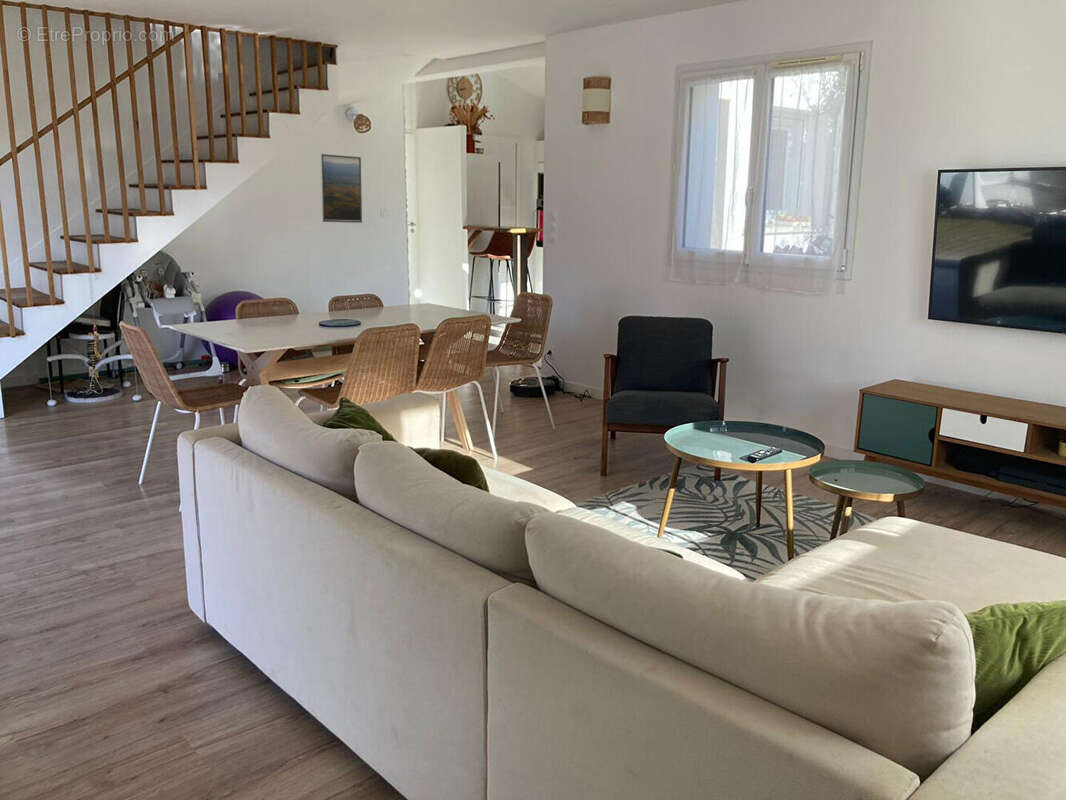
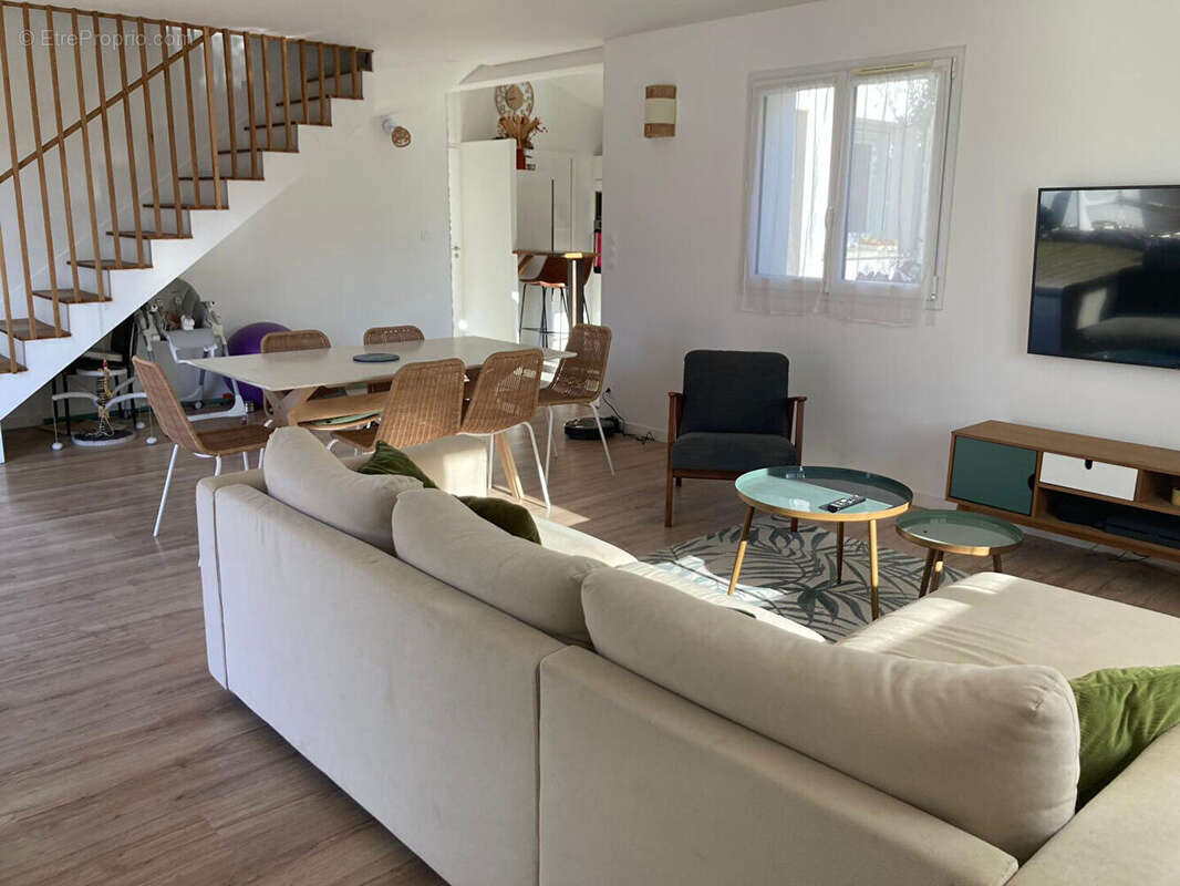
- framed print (341, 189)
